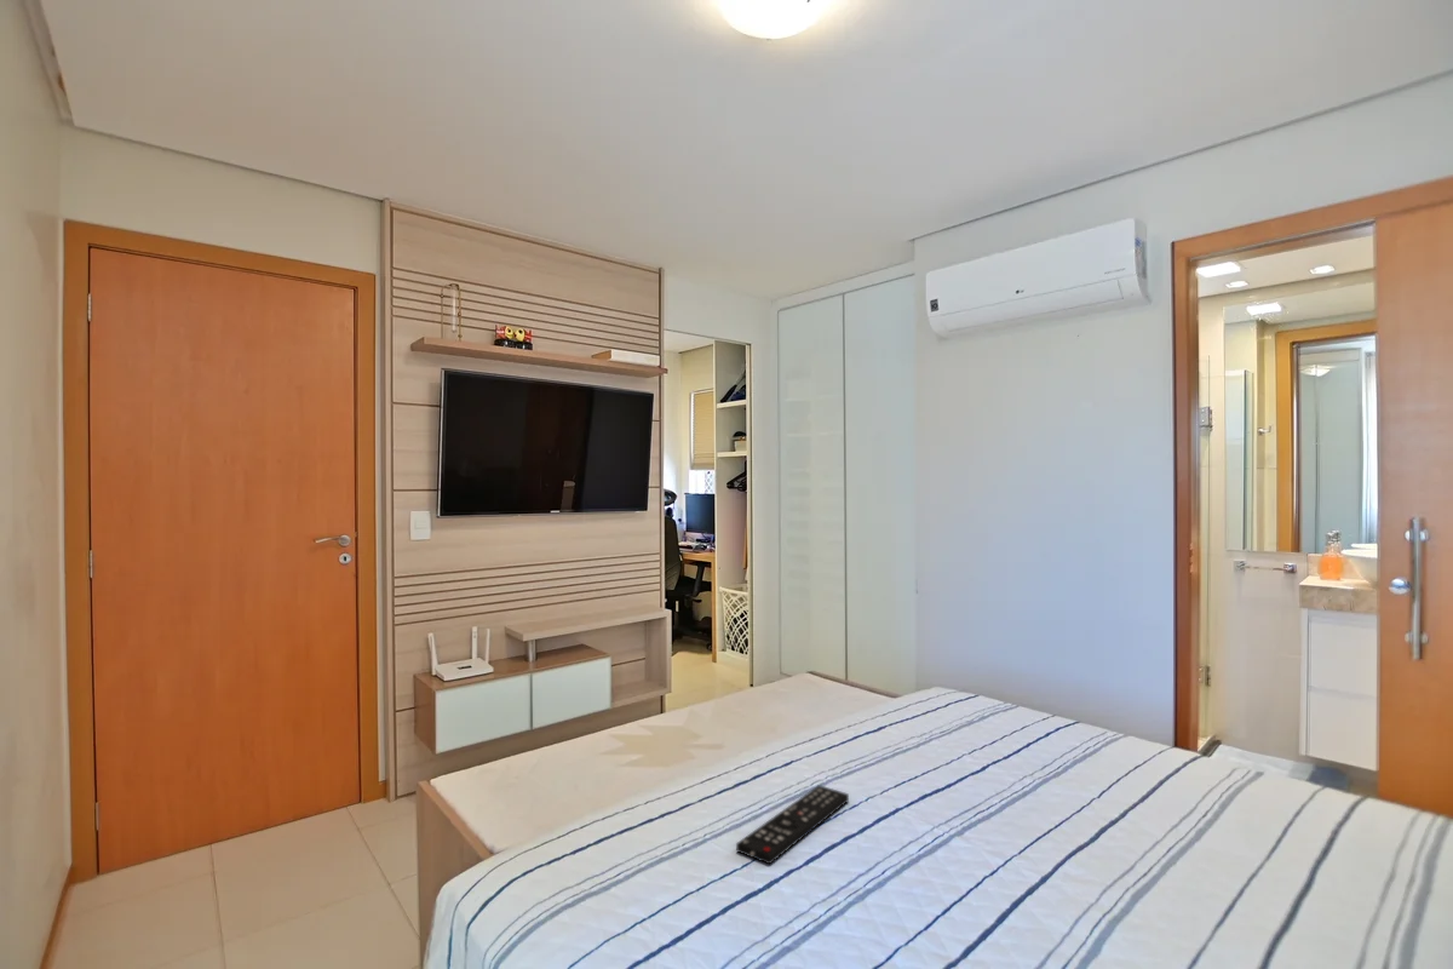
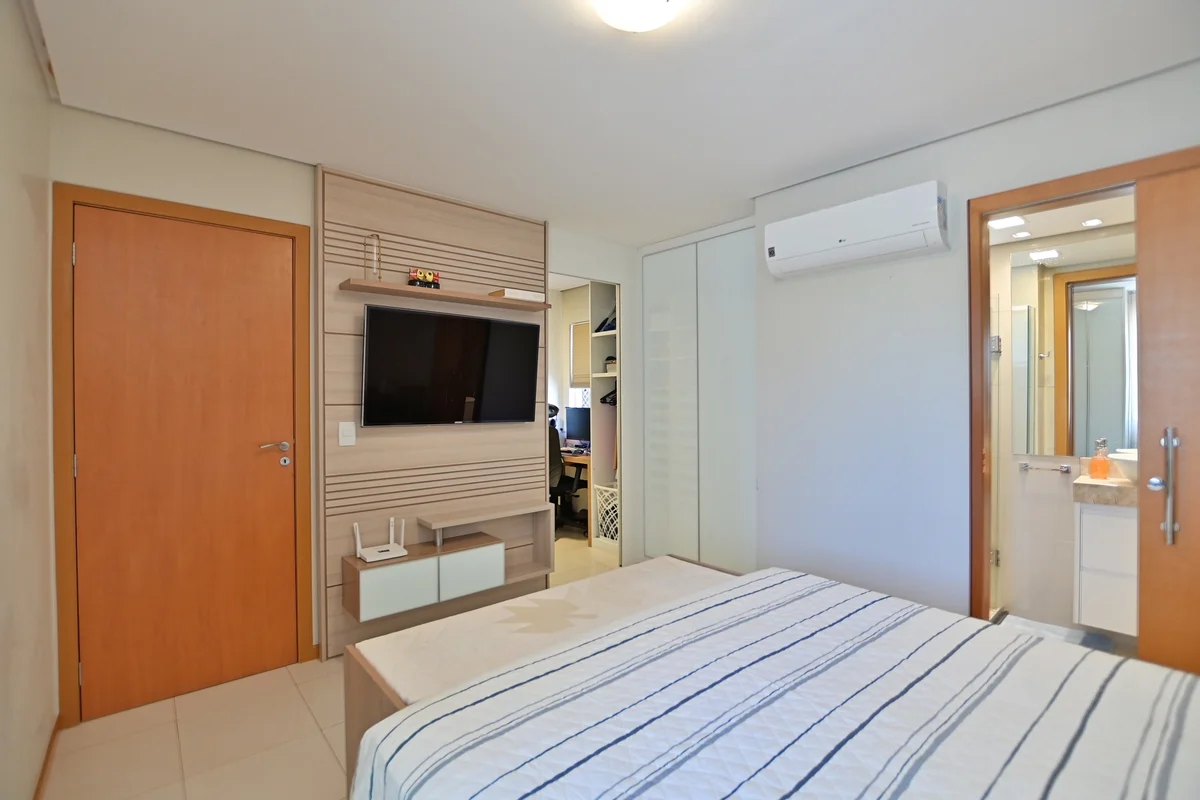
- remote control (796, 819)
